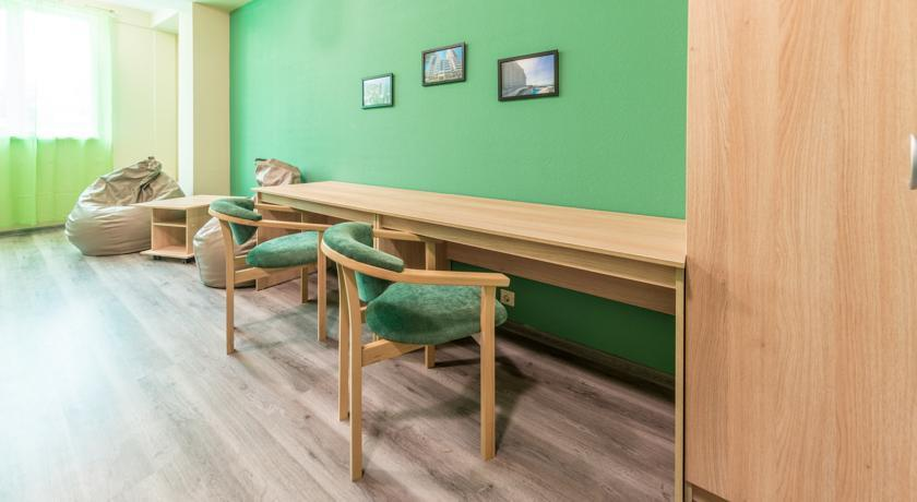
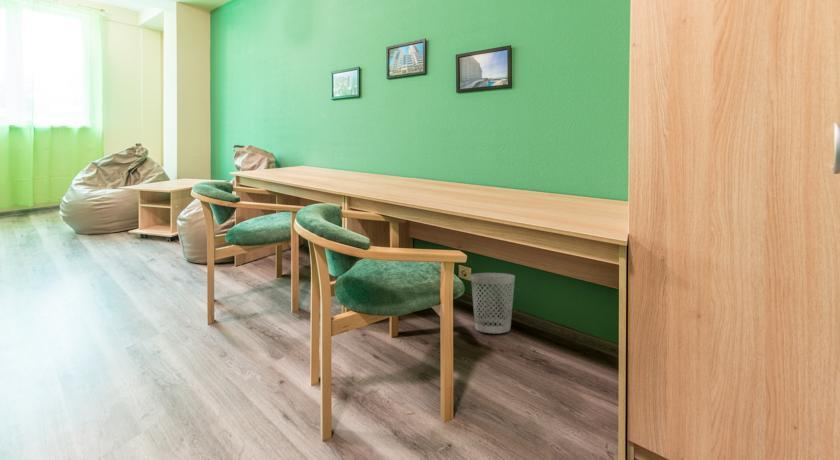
+ wastebasket (492, 302)
